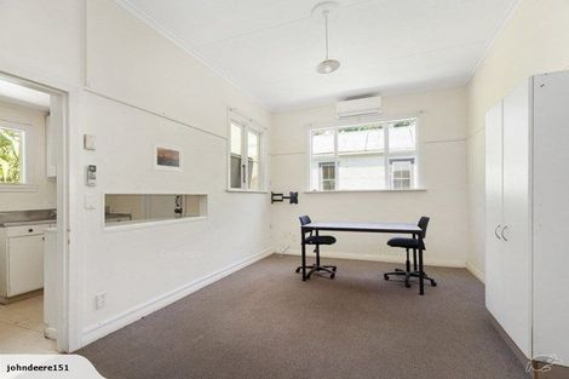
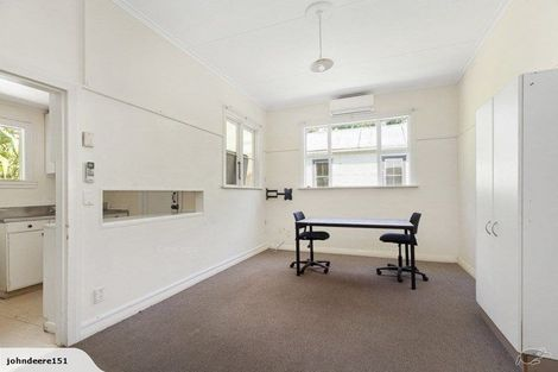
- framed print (168, 157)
